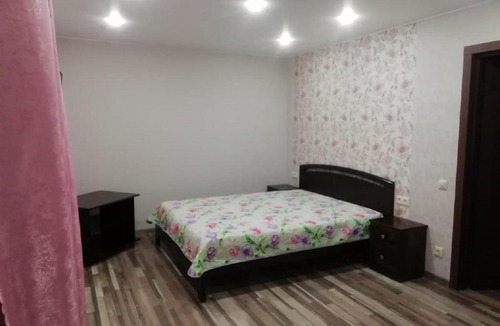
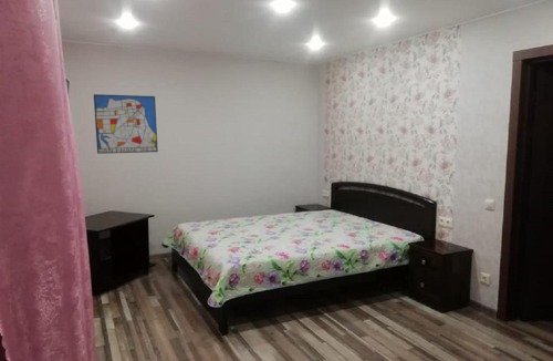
+ wall art (126, 124)
